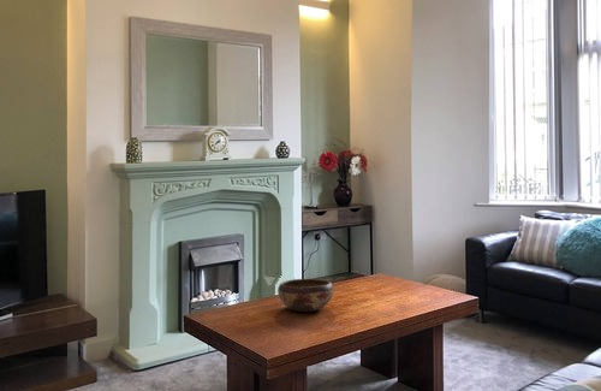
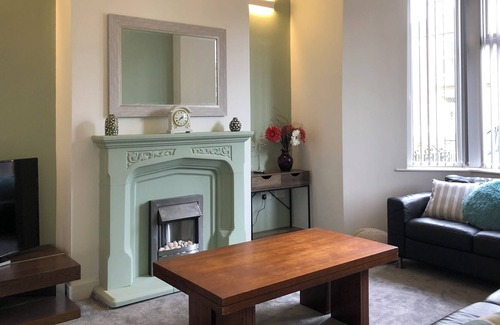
- decorative bowl (305, 295)
